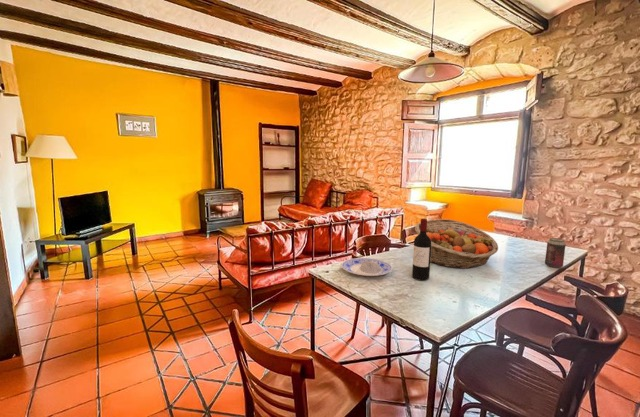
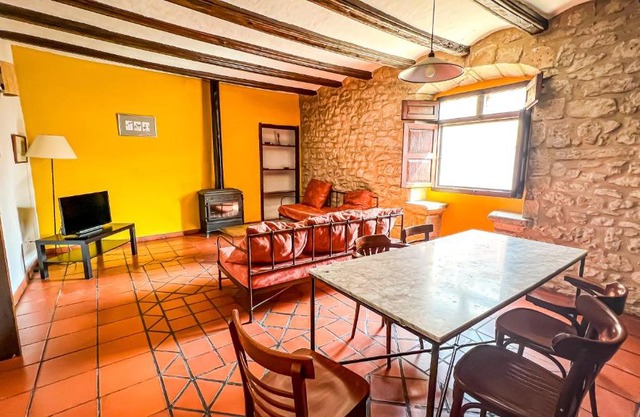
- fruit basket (454, 242)
- wine bottle (422, 248)
- beverage can (555, 252)
- plate (366, 265)
